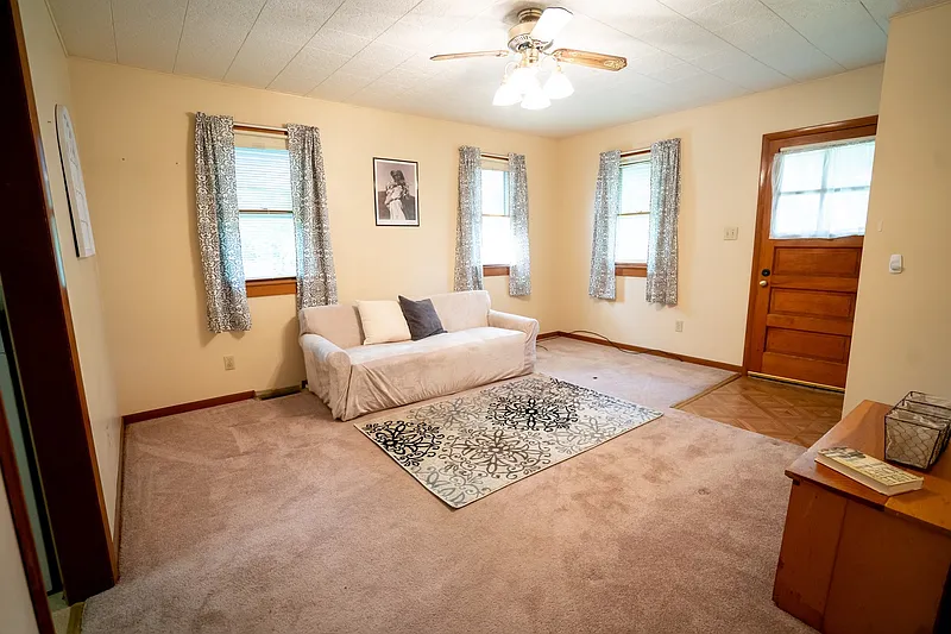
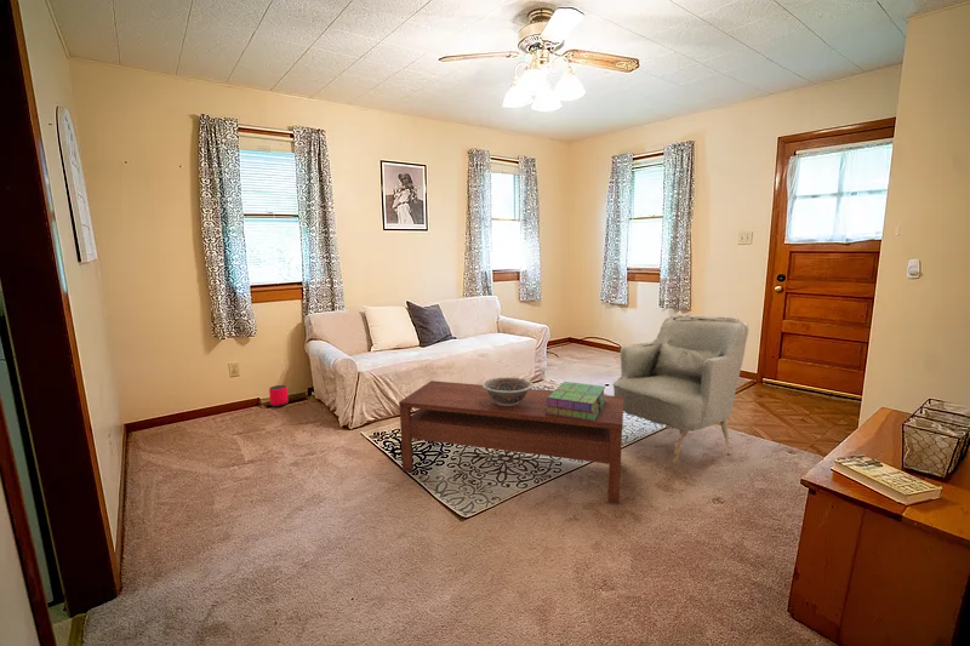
+ decorative bowl (507, 393)
+ armchair (677, 383)
+ coffee table (512, 433)
+ speaker (278, 395)
+ stack of books (576, 399)
